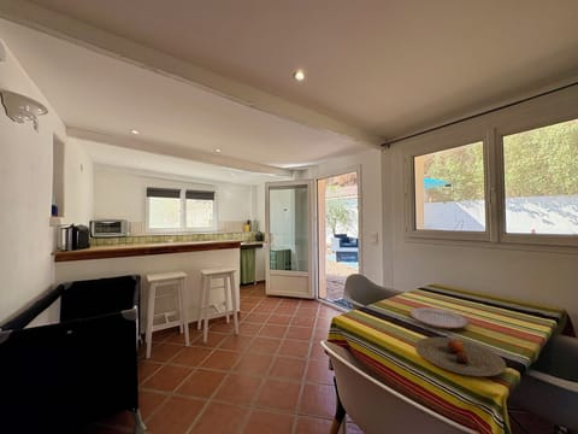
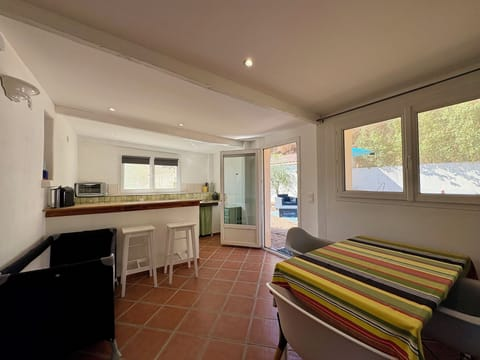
- plate (456, 350)
- plate (437, 318)
